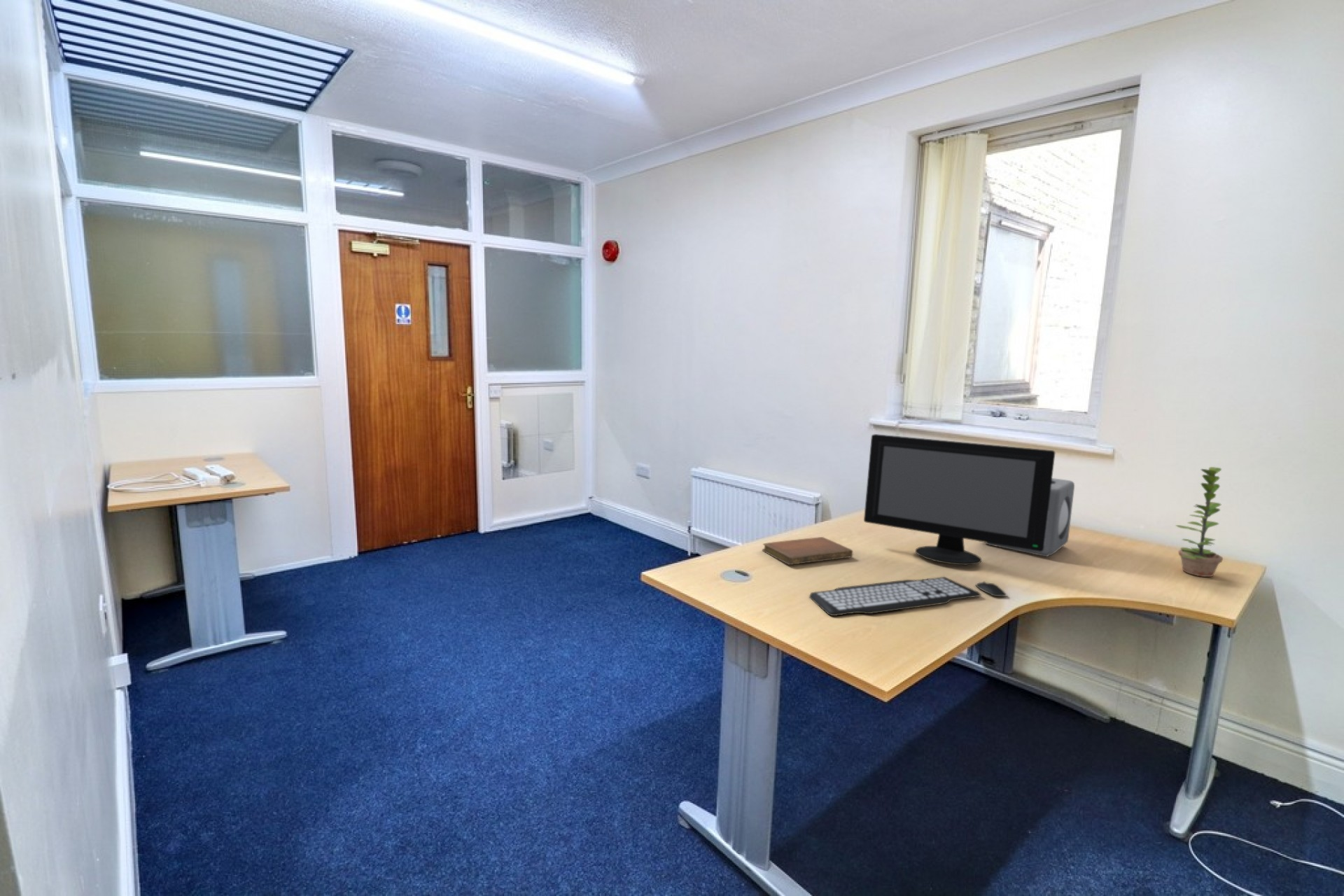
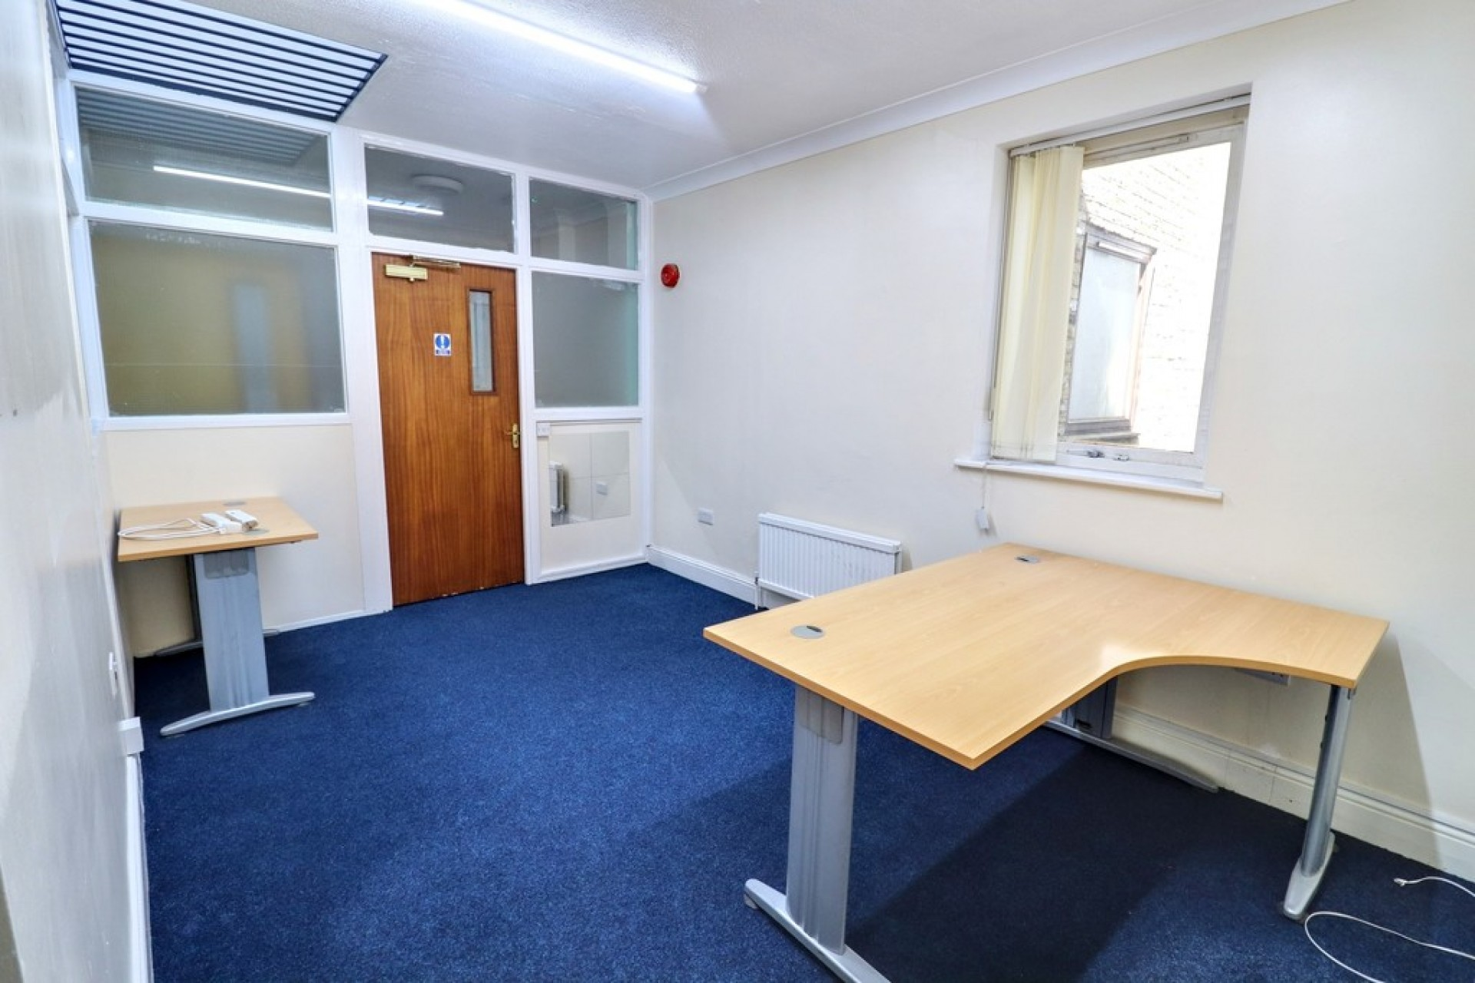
- computer monitor (953, 500)
- keyboard (909, 595)
- notebook (806, 550)
- plant (1203, 522)
- speaker (1048, 516)
